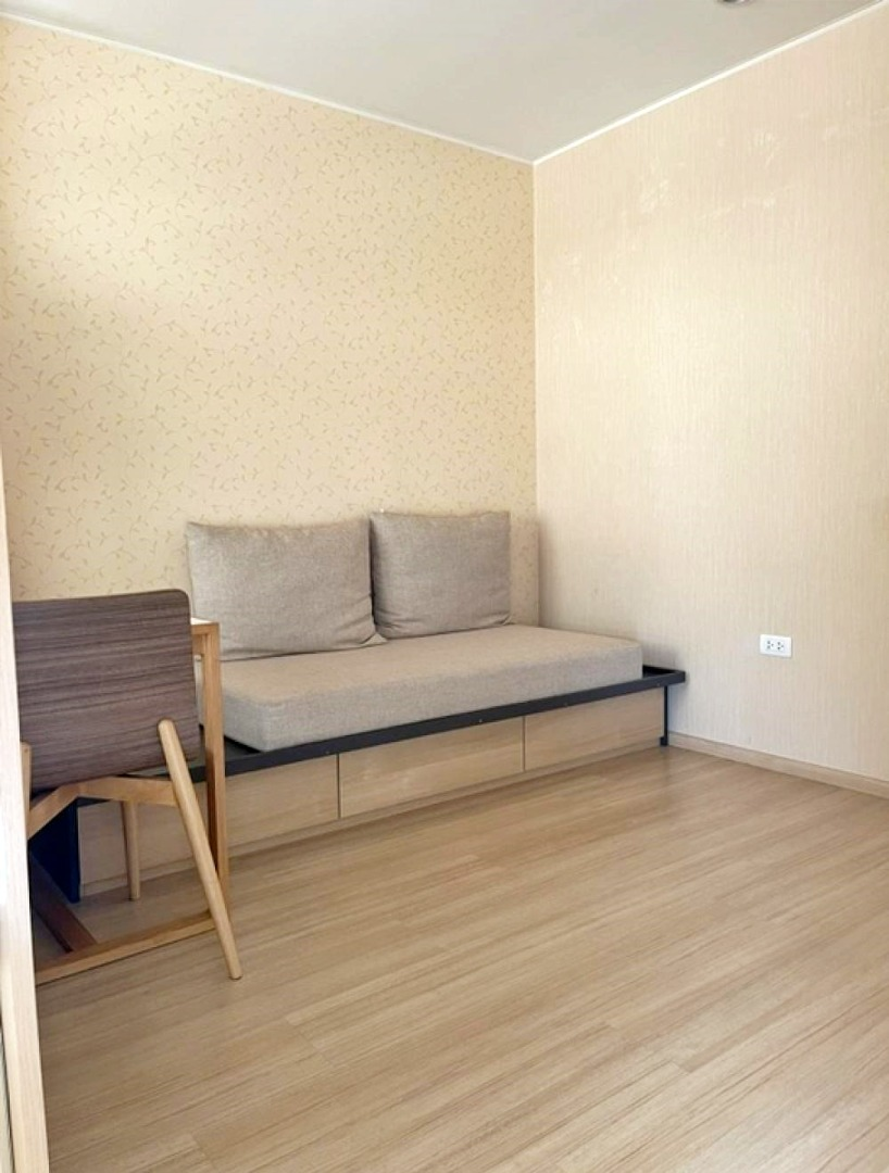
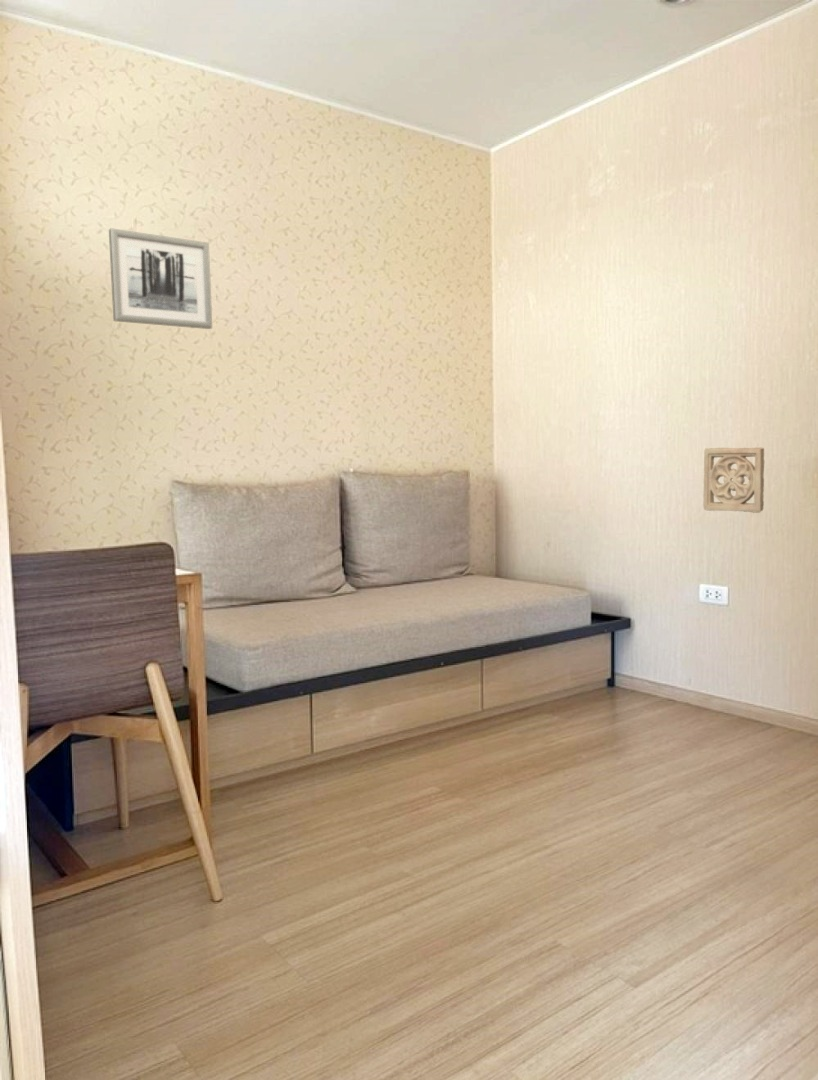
+ wall ornament (733, 481)
+ wall art (162, 280)
